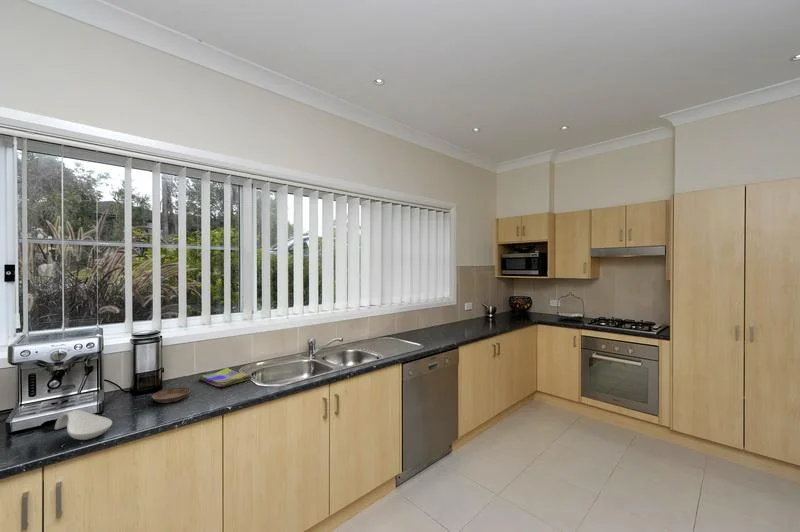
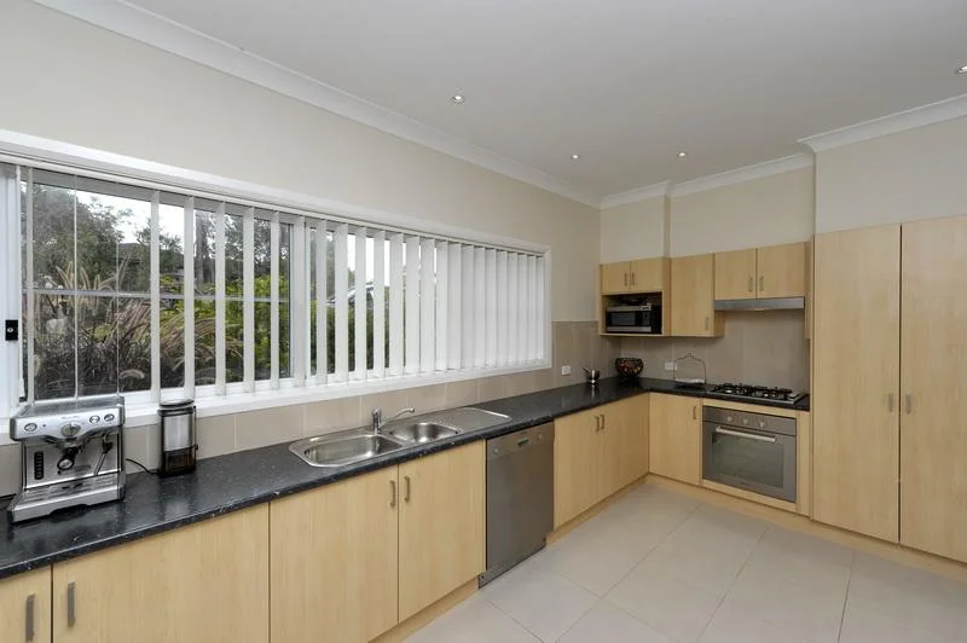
- spoon rest (80, 423)
- saucer (171, 395)
- dish towel (225, 376)
